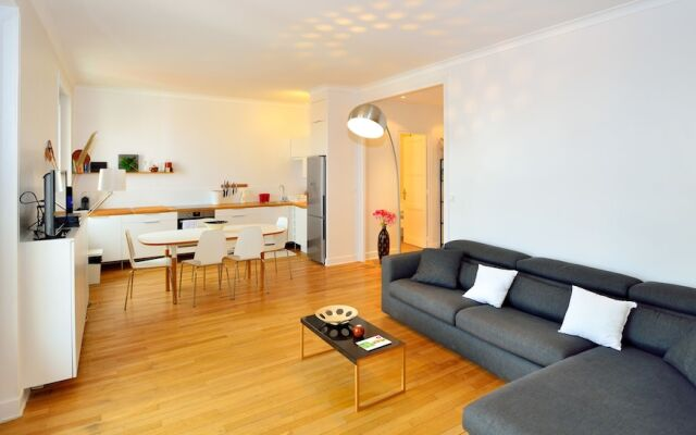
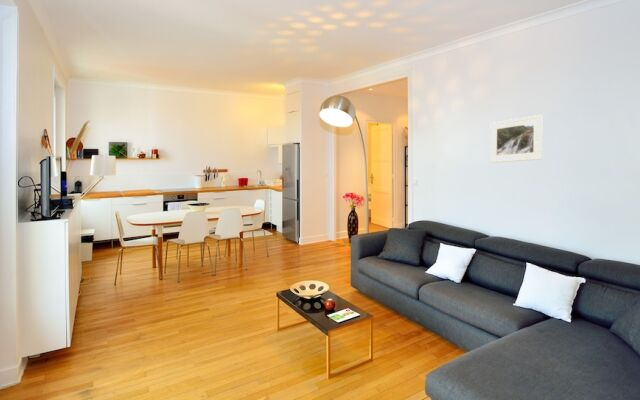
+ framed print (514, 140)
